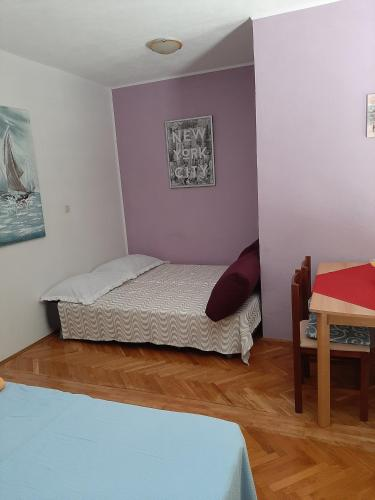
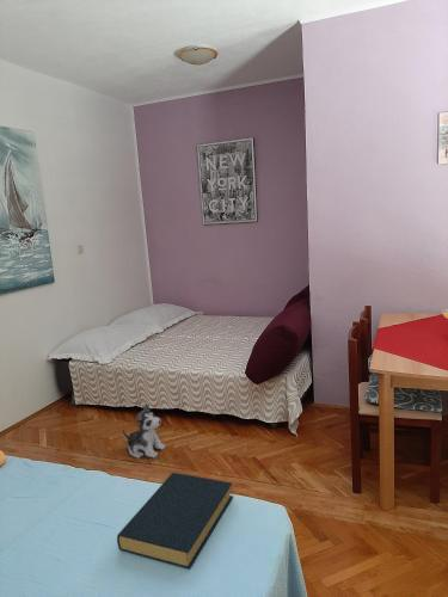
+ plush toy (141, 426)
+ hardback book (179, 513)
